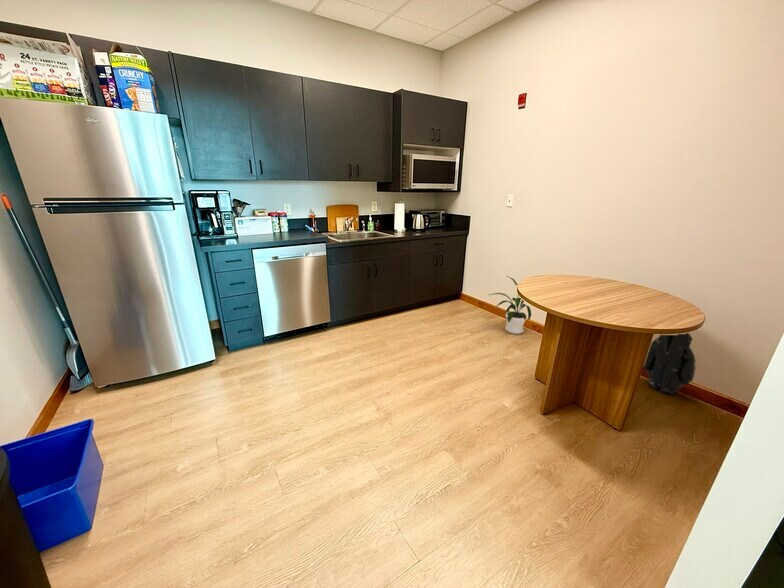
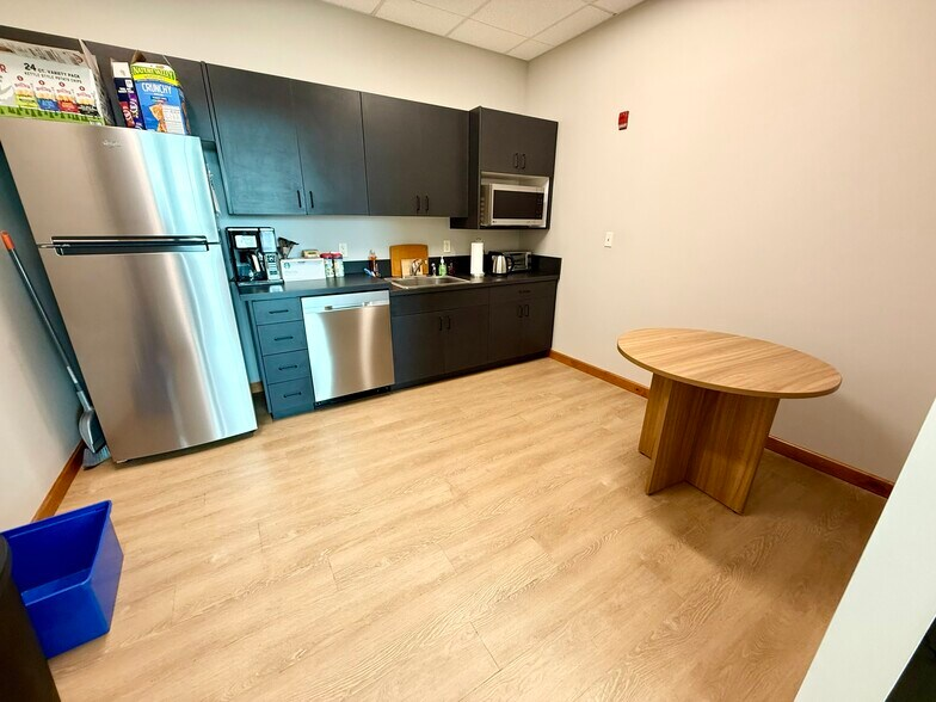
- house plant (516, 305)
- backpack (671, 358)
